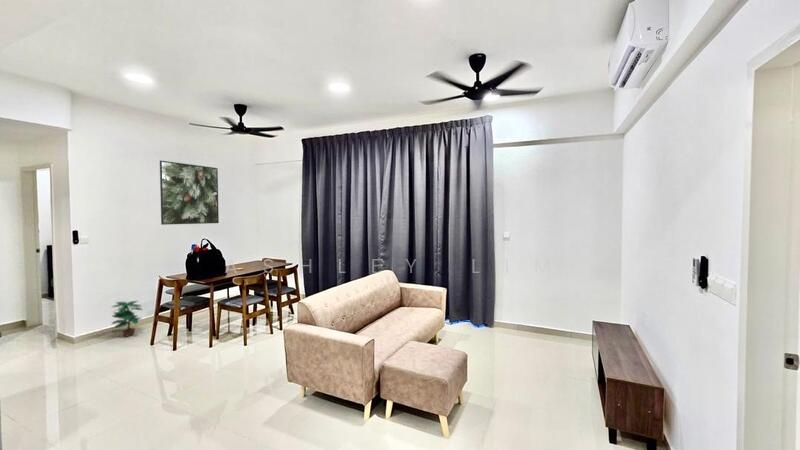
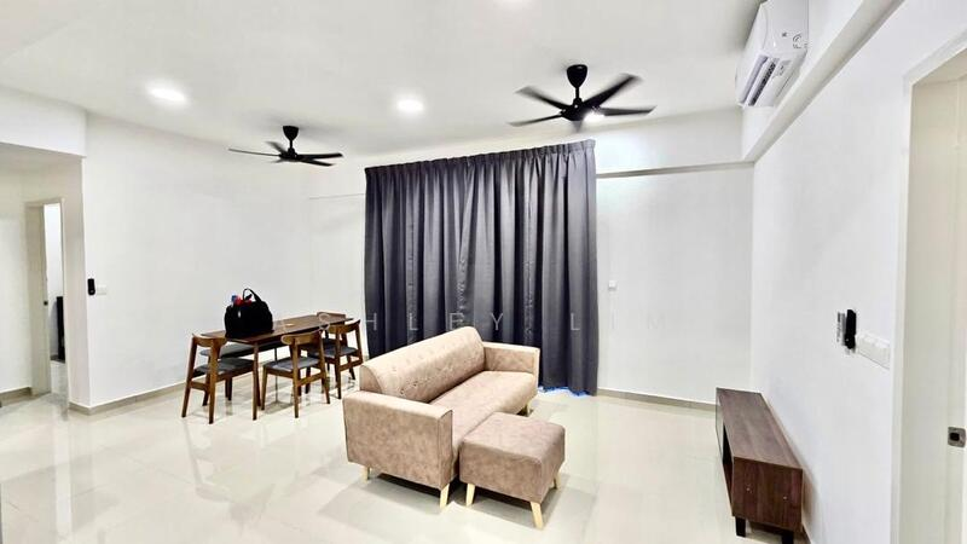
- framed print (191, 194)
- potted plant (127, 318)
